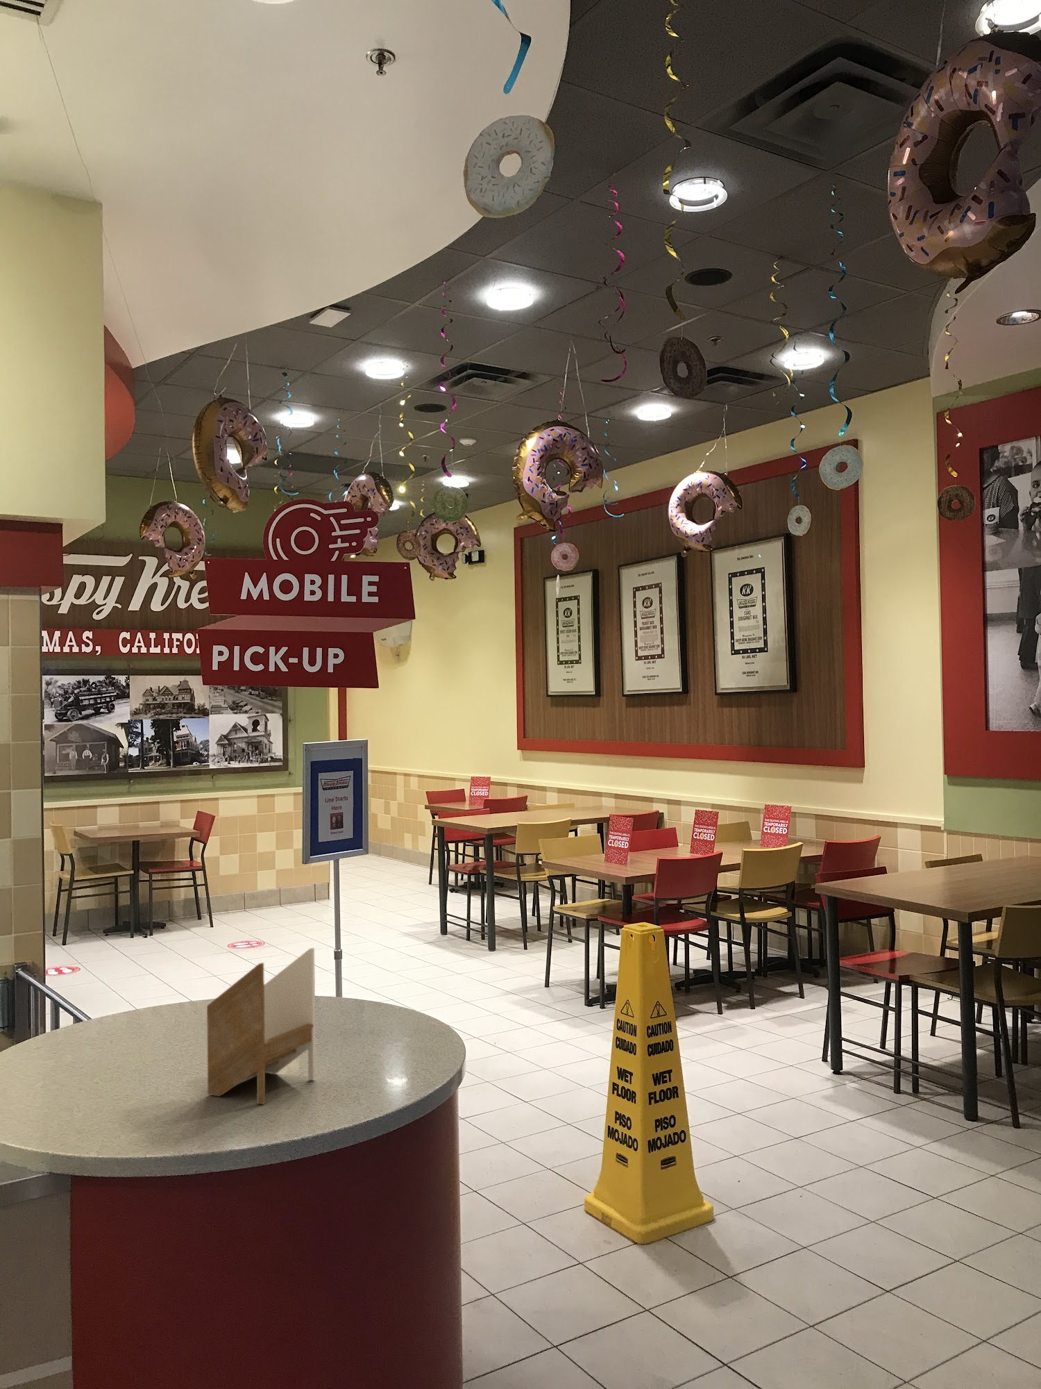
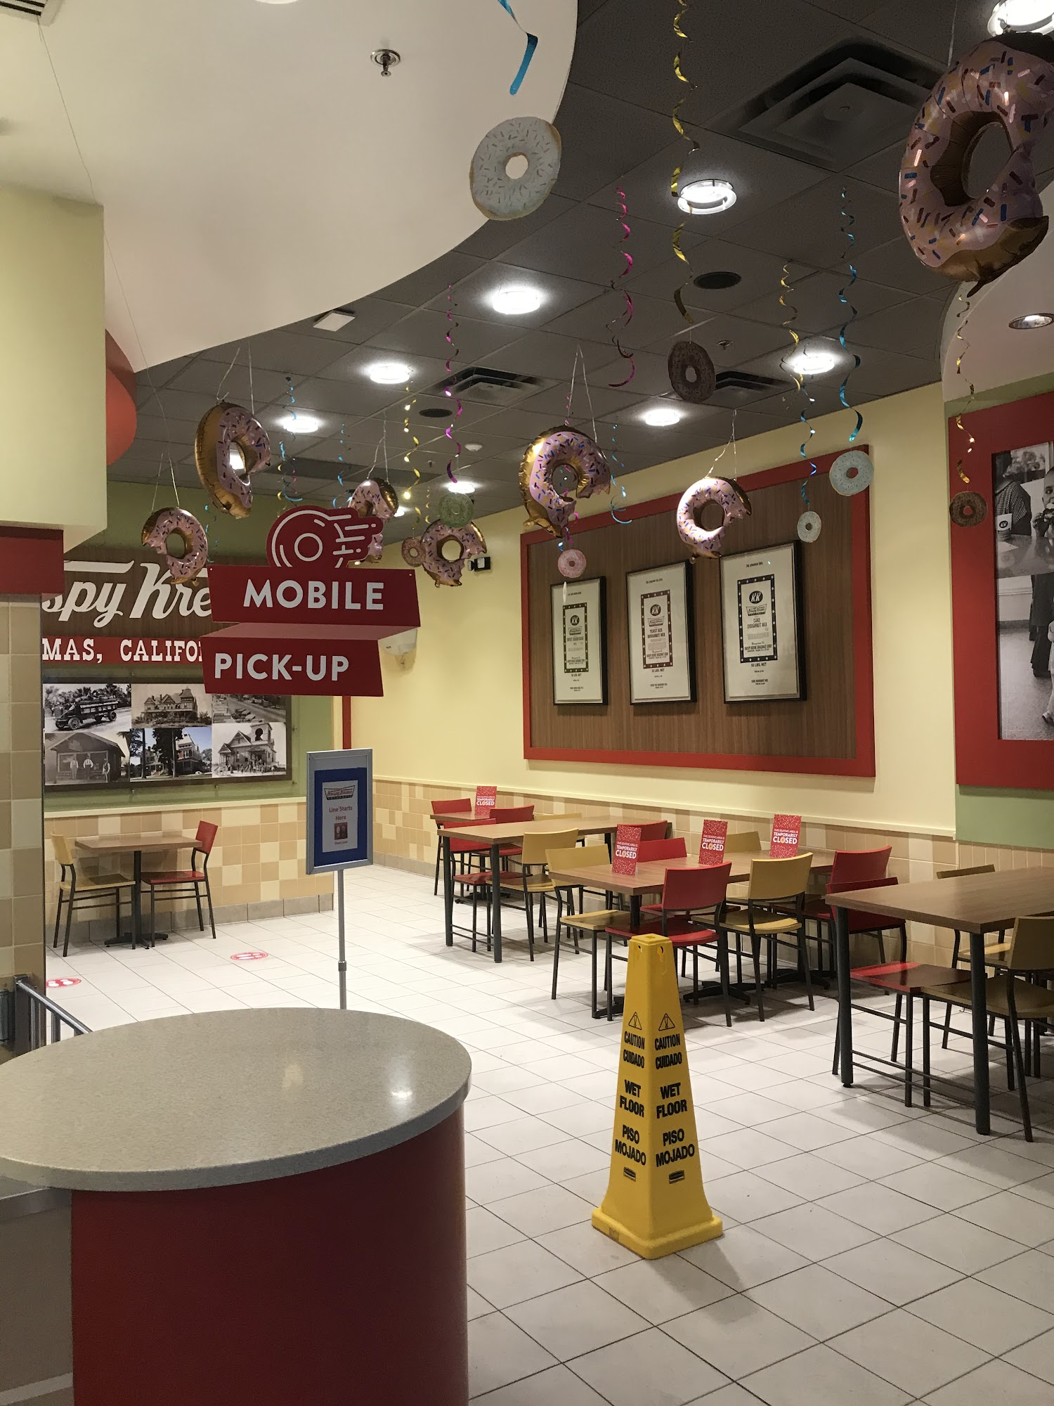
- napkin holder (262, 1017)
